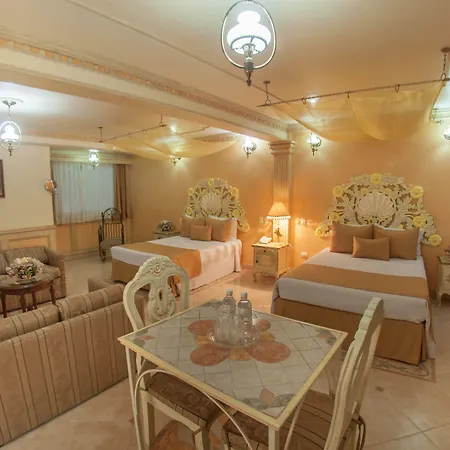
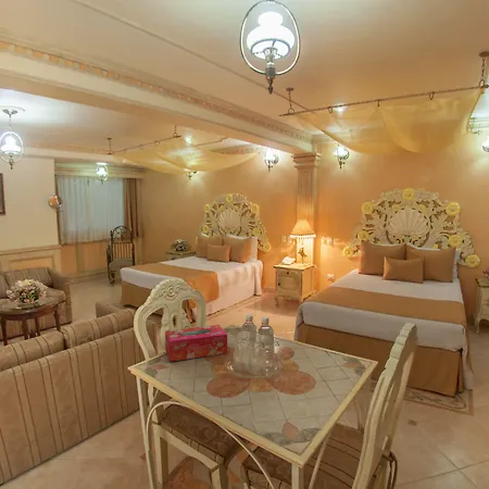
+ tissue box (196, 341)
